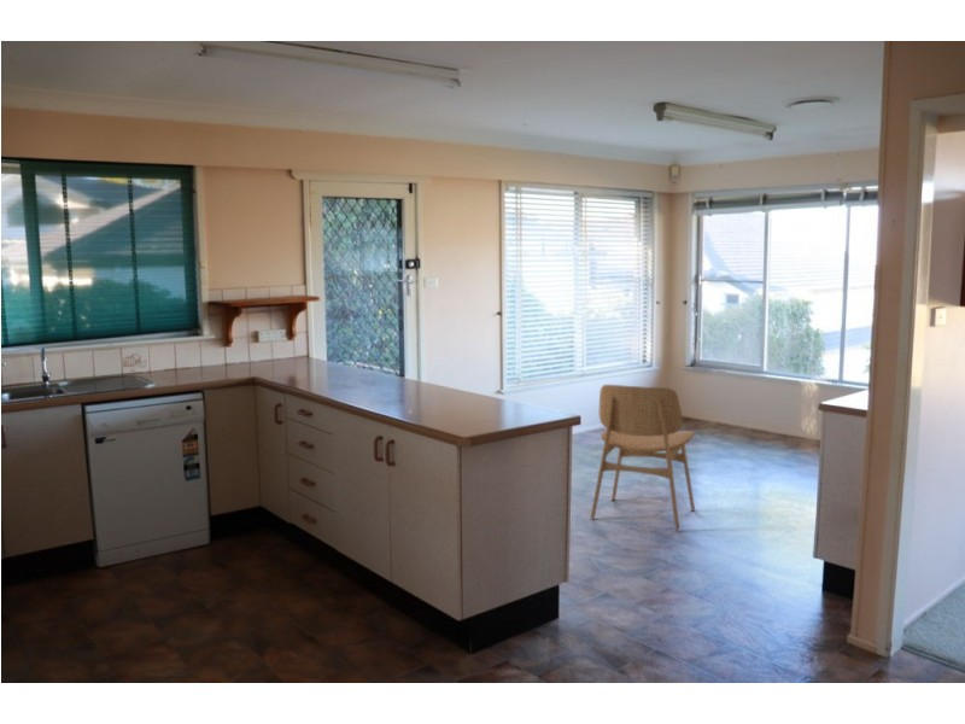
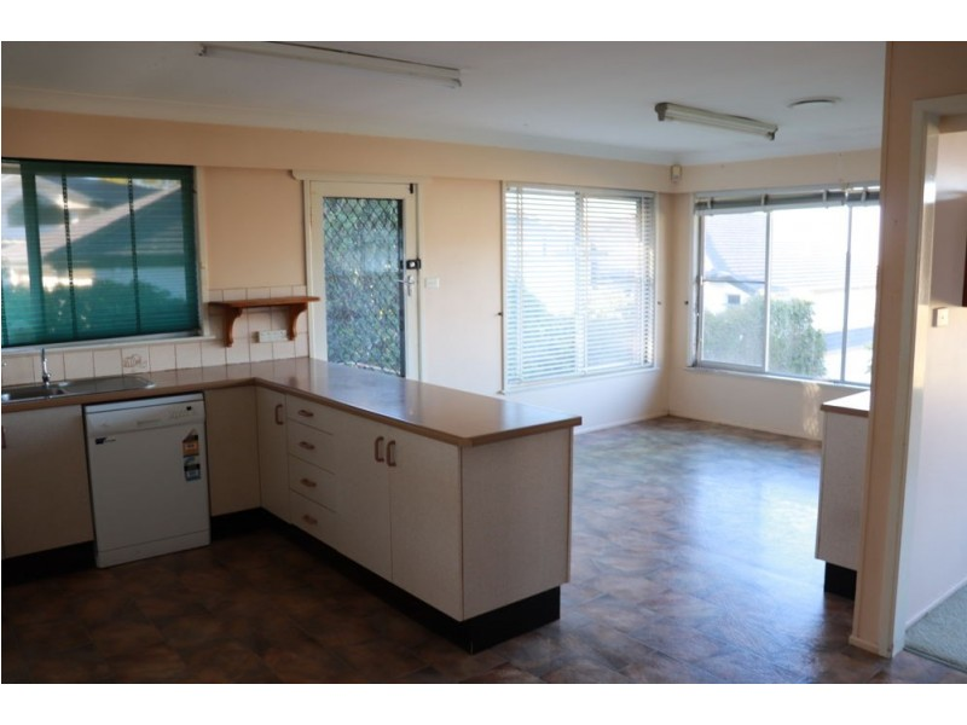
- dining chair (644, 448)
